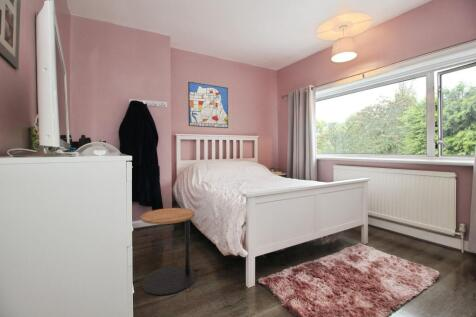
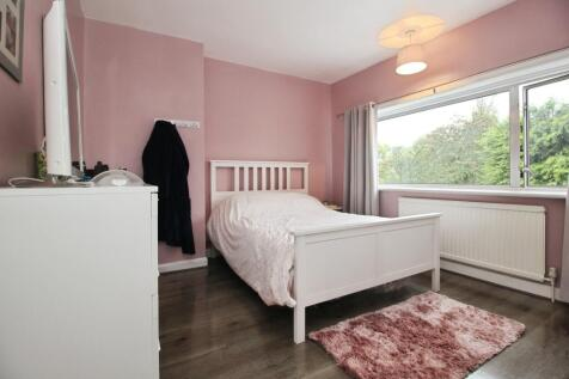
- side table (185, 246)
- wall art (209, 106)
